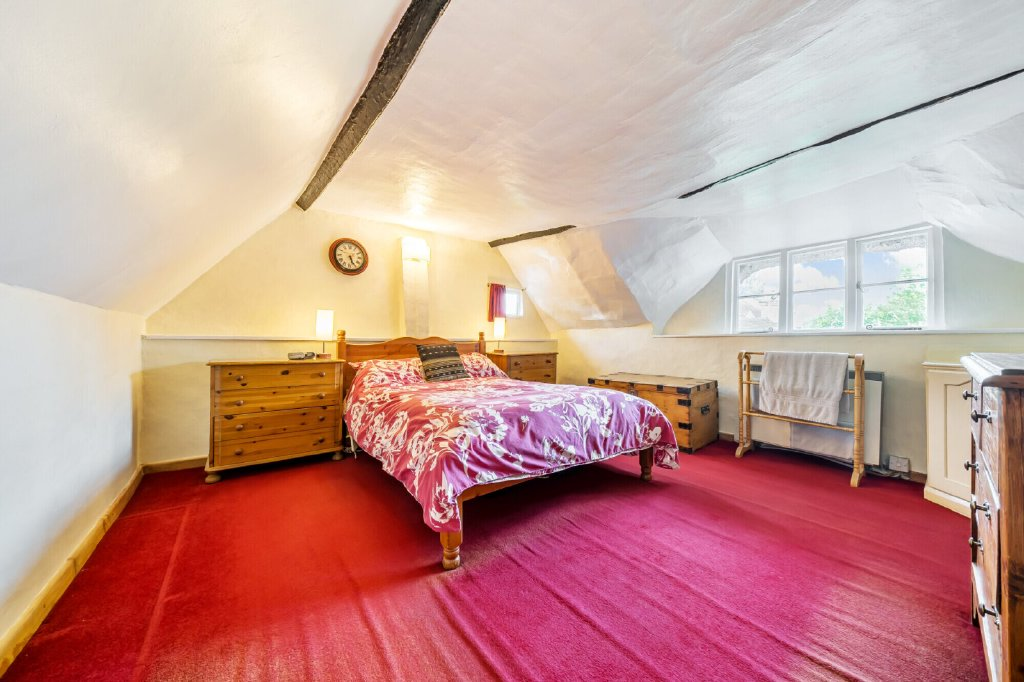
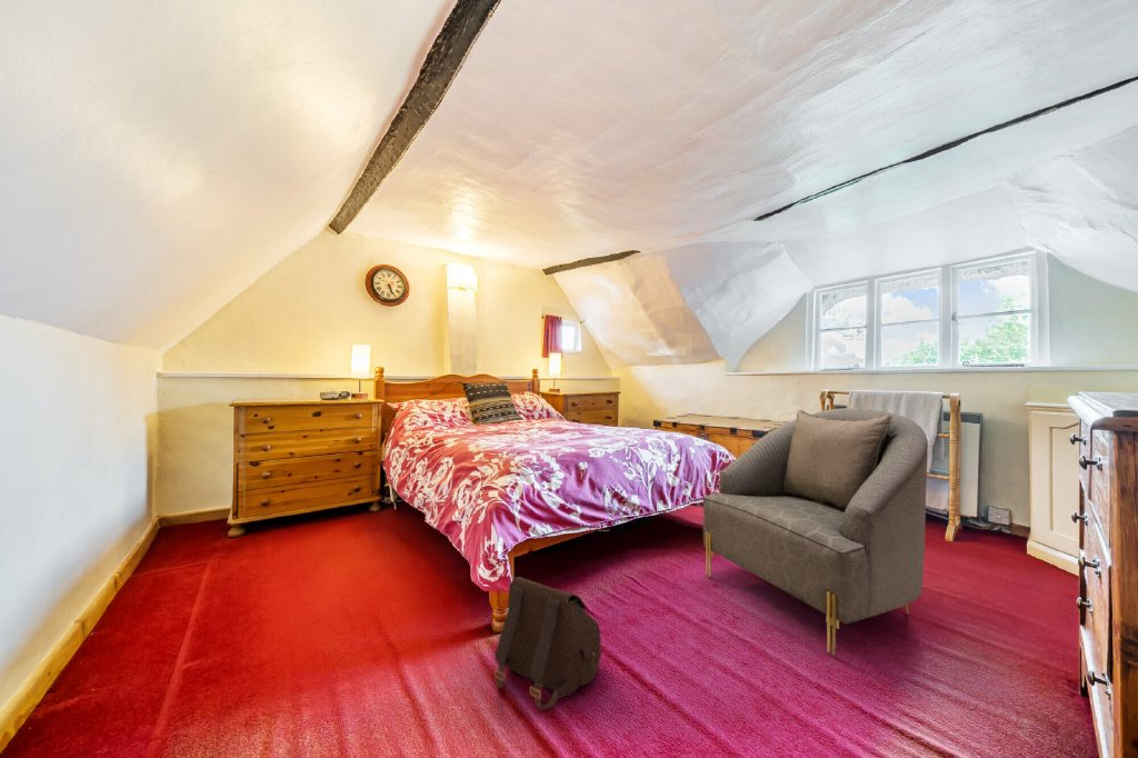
+ armchair (816, 501)
+ satchel (545, 628)
